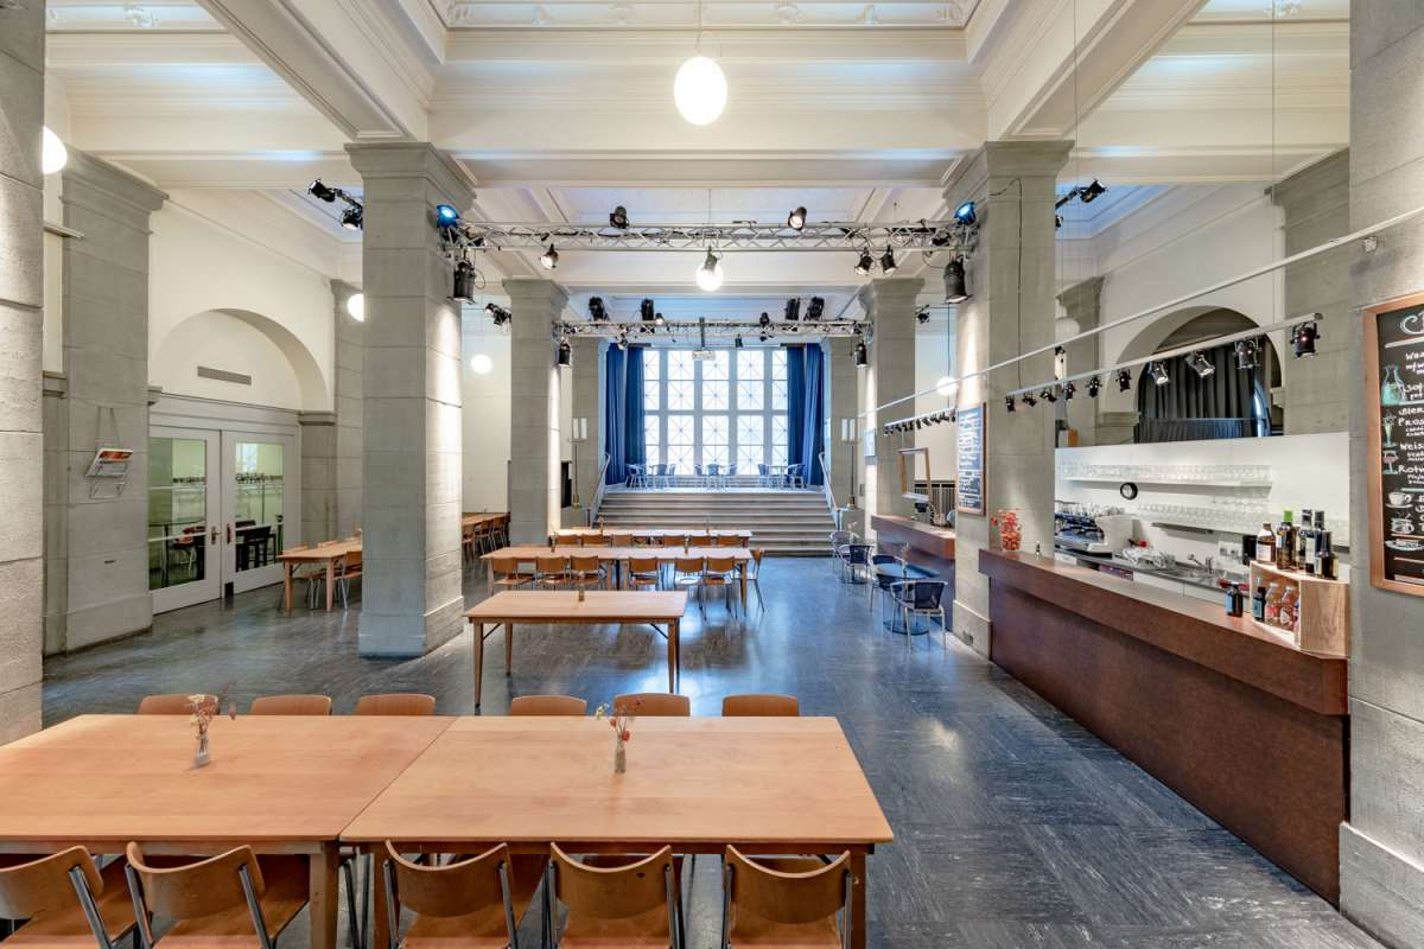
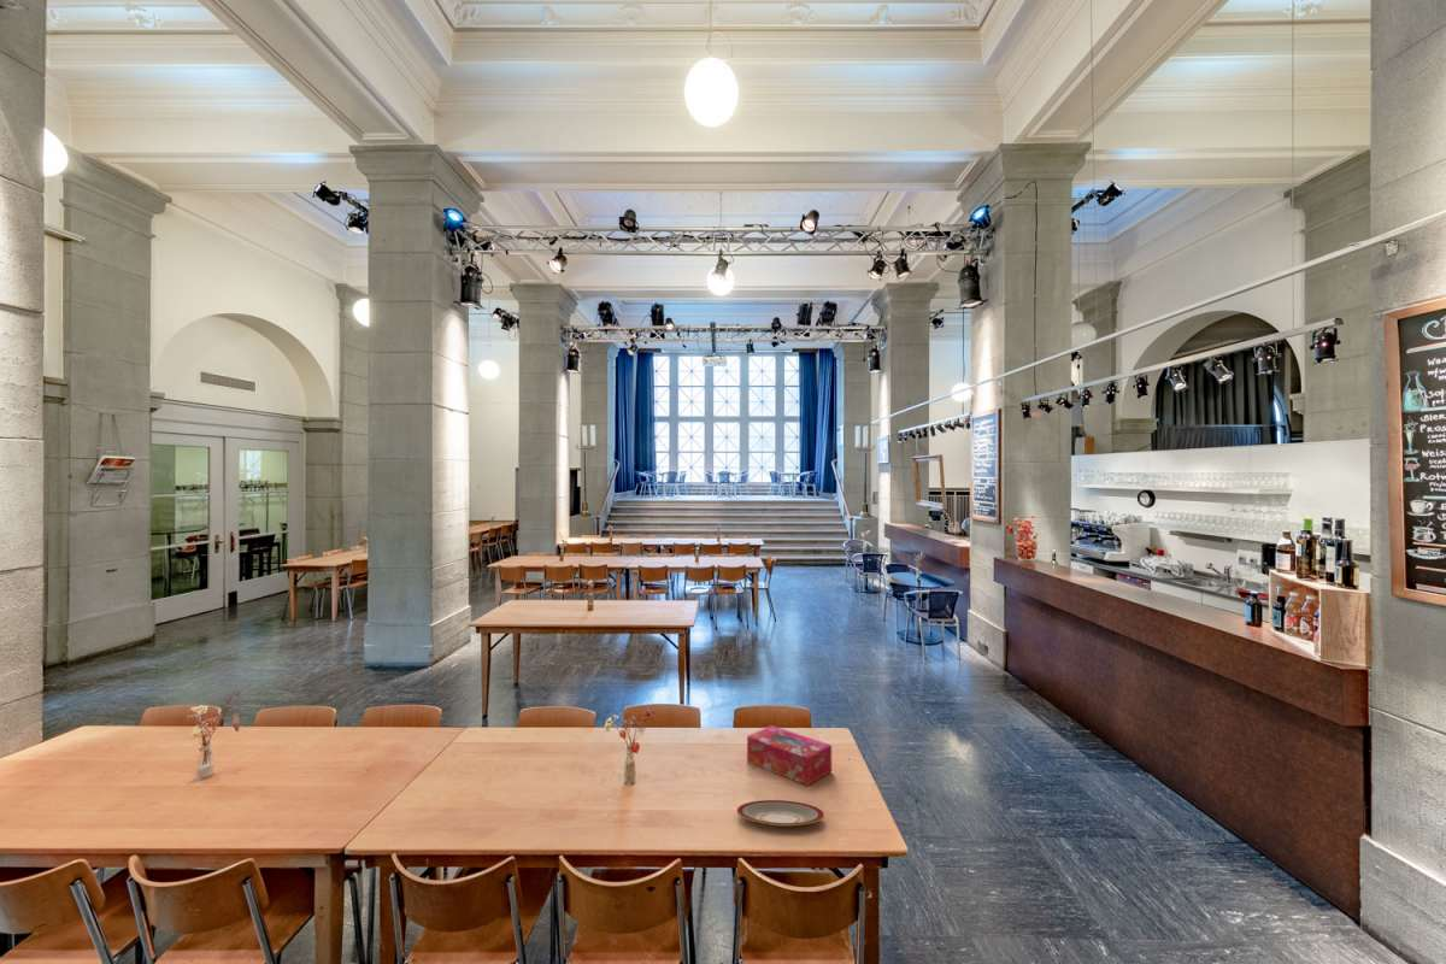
+ plate (780, 815)
+ tissue box (788, 753)
